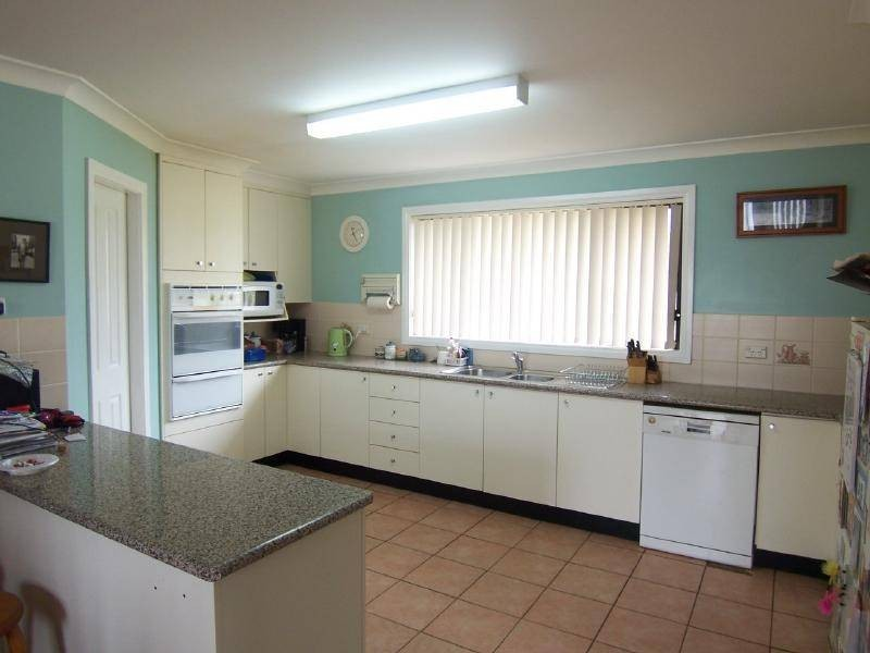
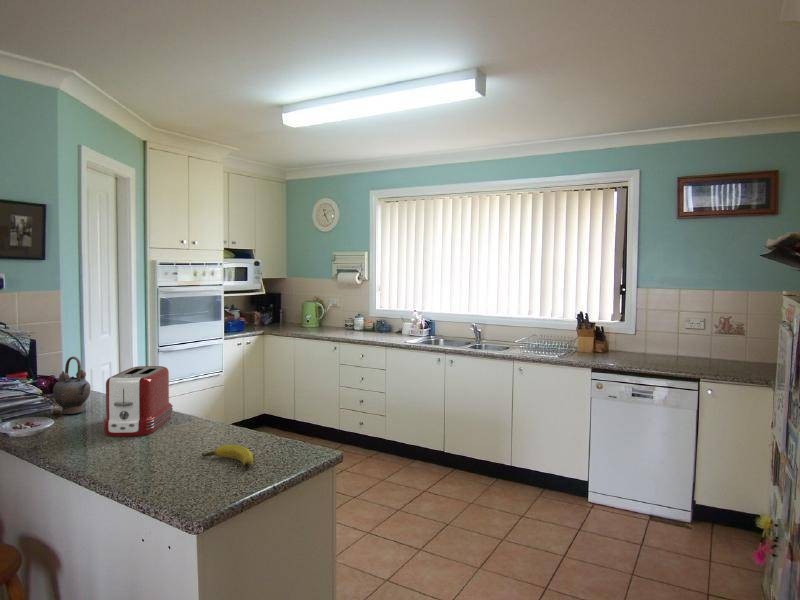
+ teapot (74, 385)
+ banana (231, 454)
+ toaster (139, 398)
